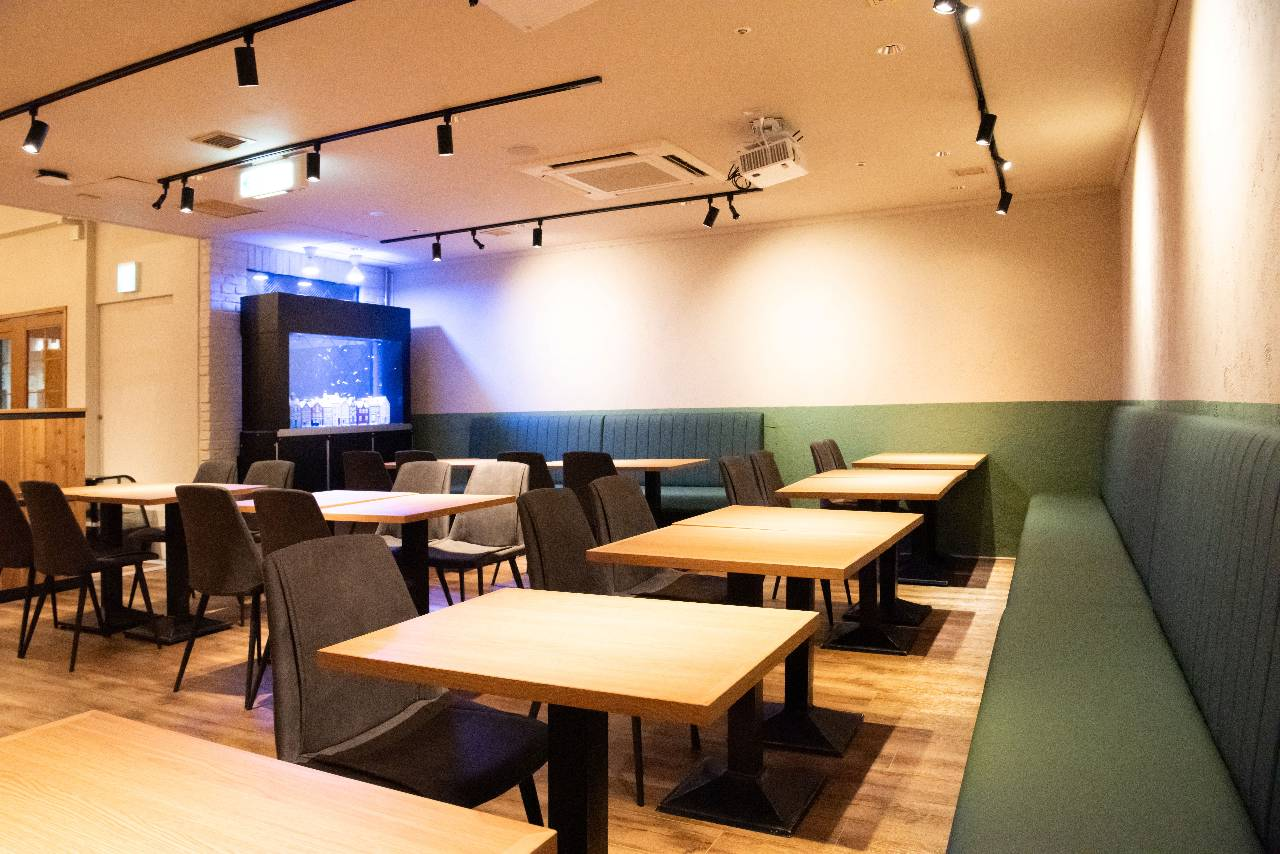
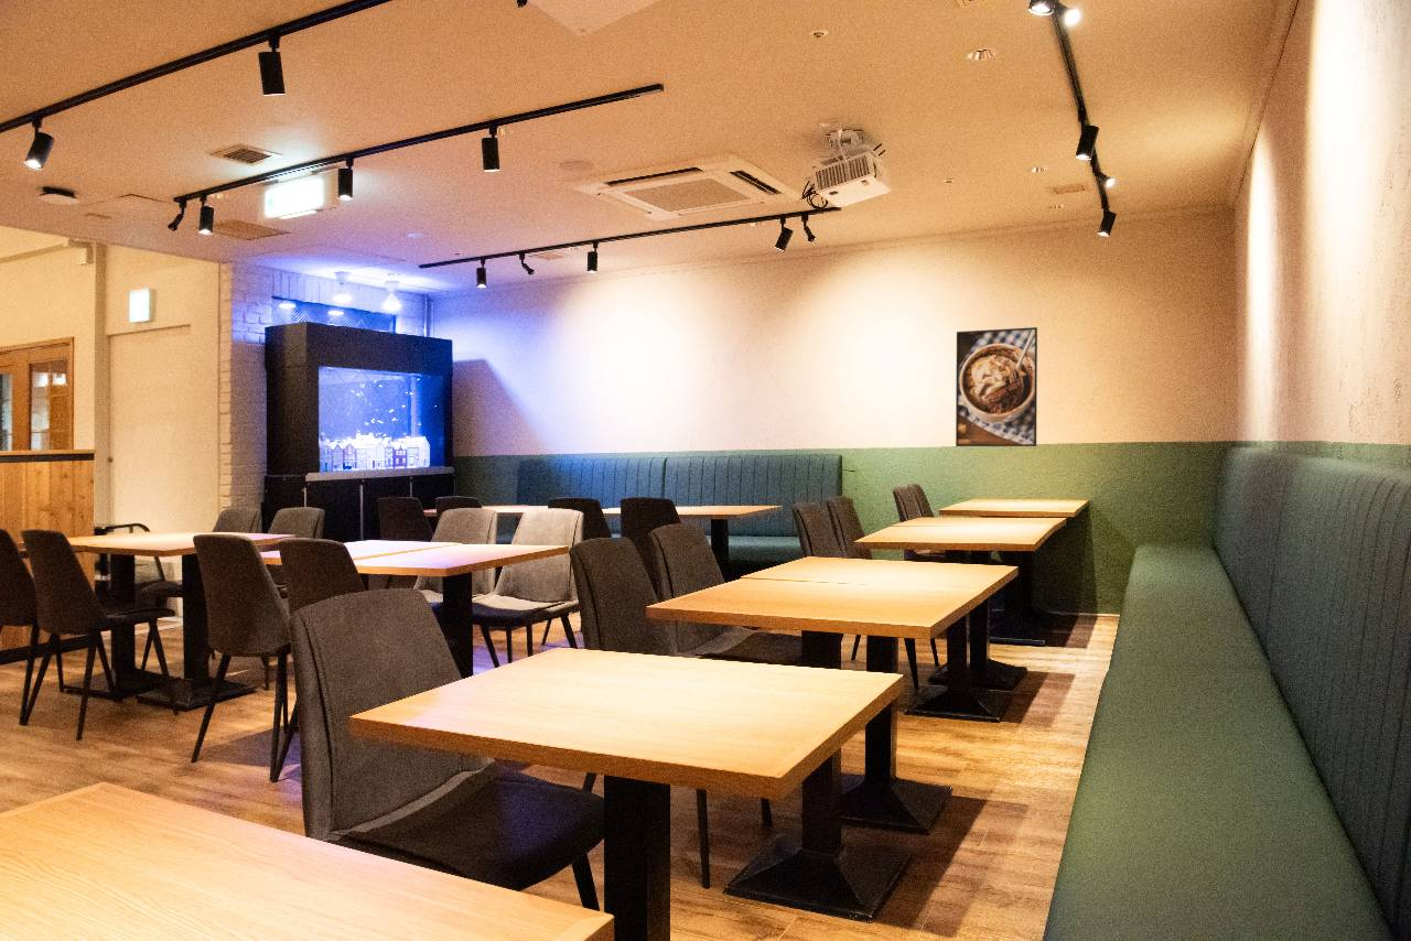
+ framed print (995, 388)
